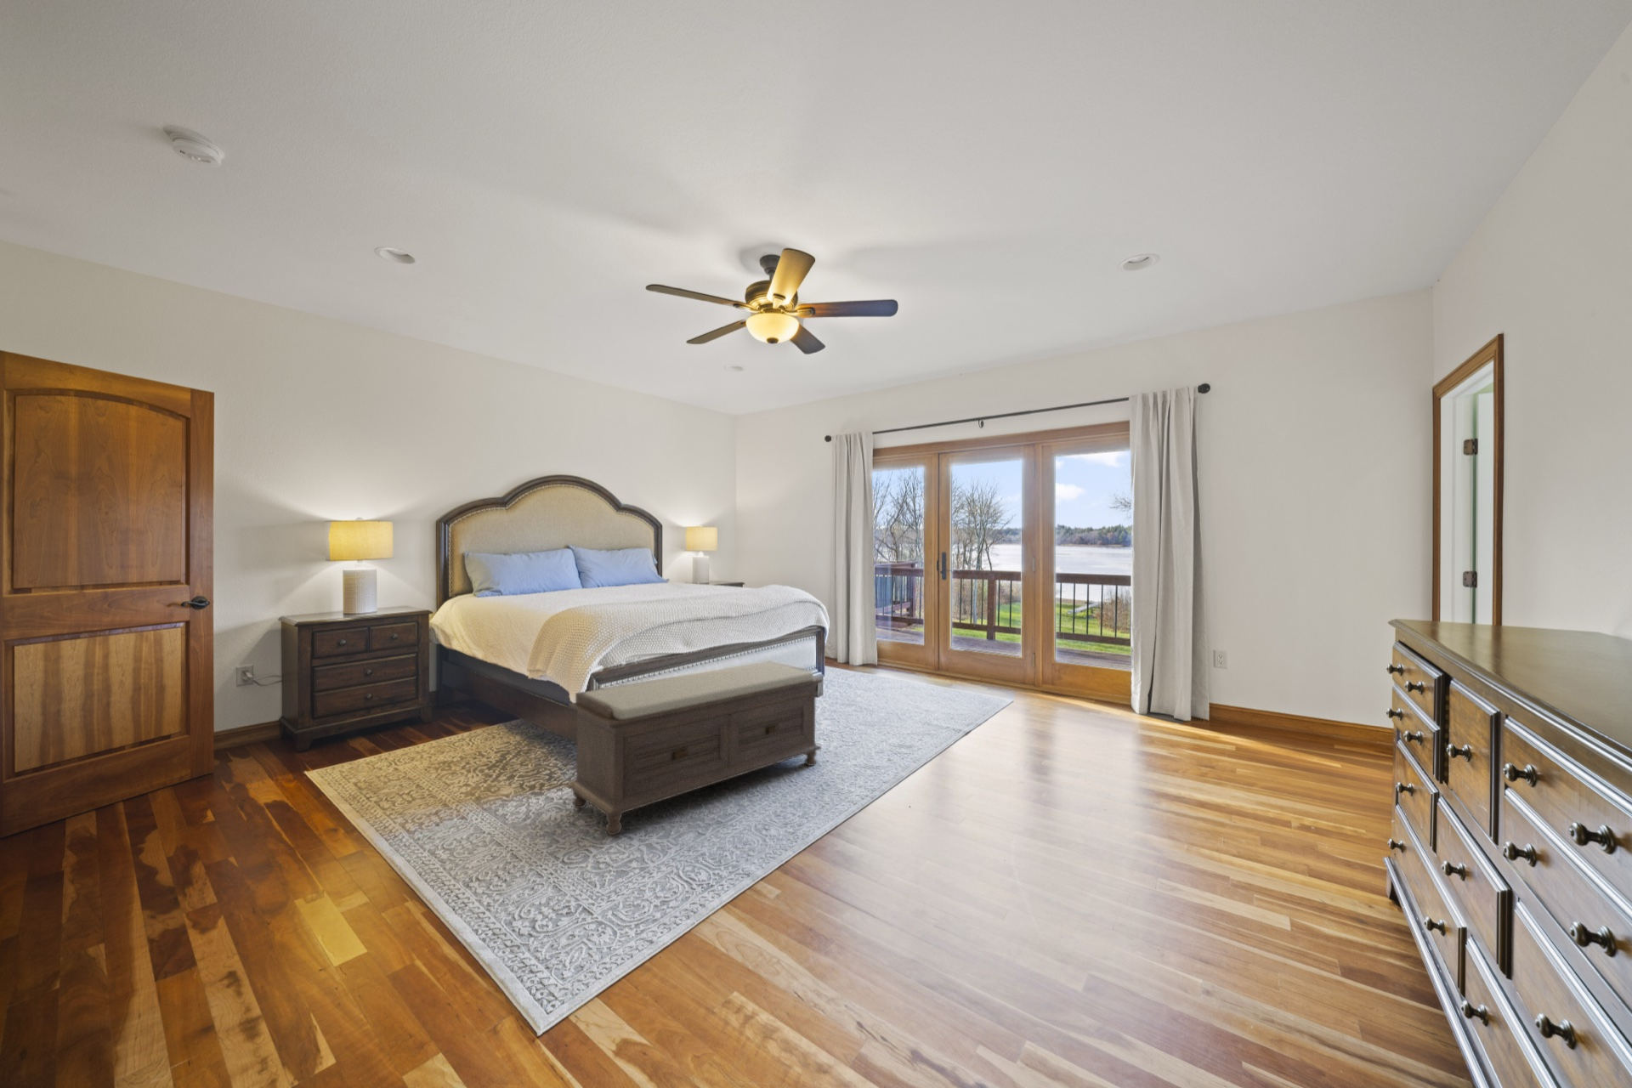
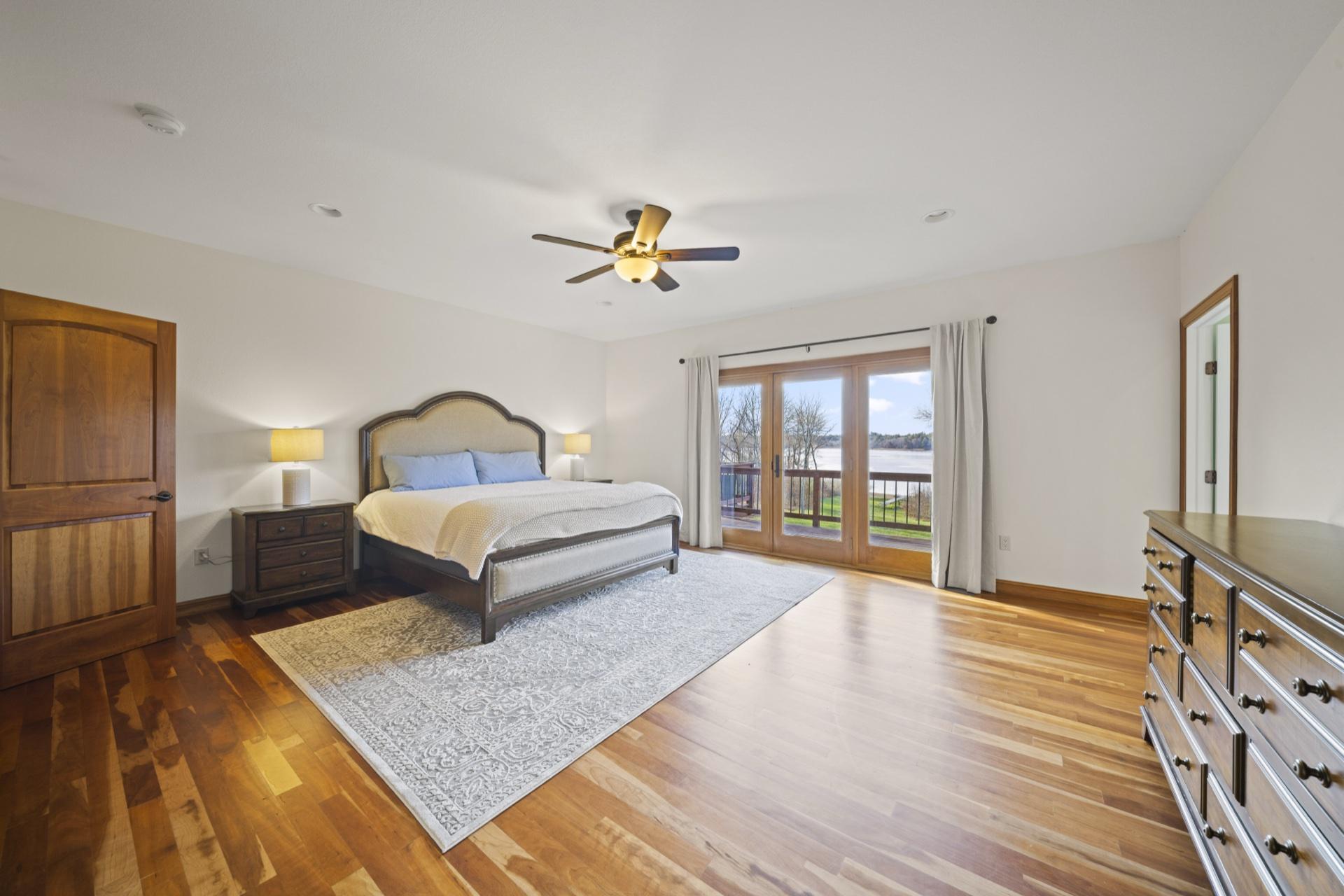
- bench (707, 732)
